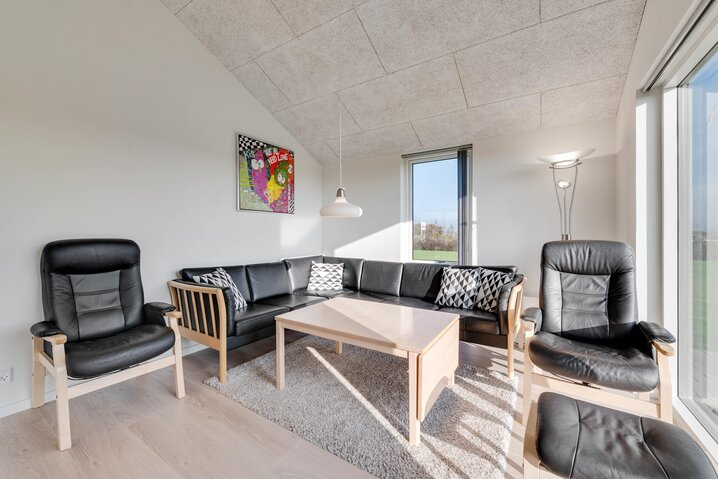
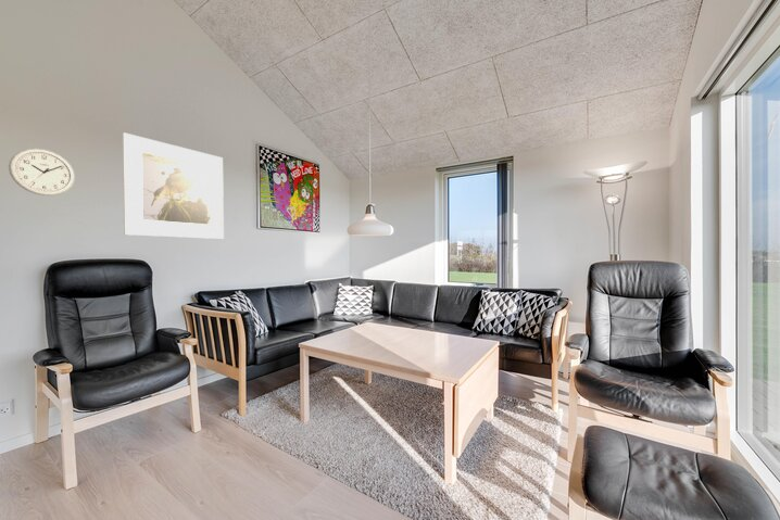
+ wall clock (43, 172)
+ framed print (178, 191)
